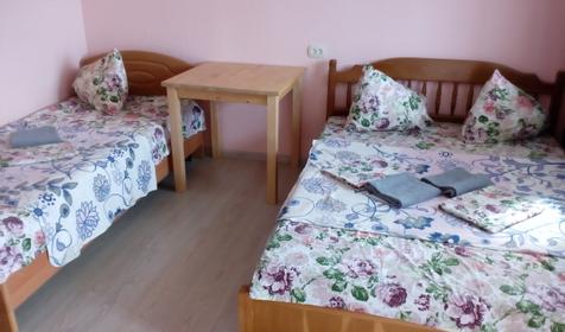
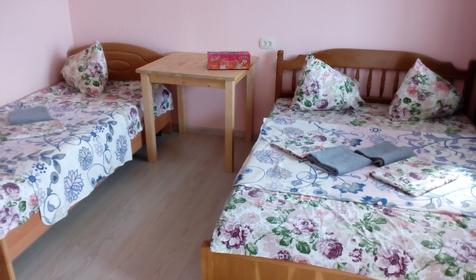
+ tissue box (228, 60)
